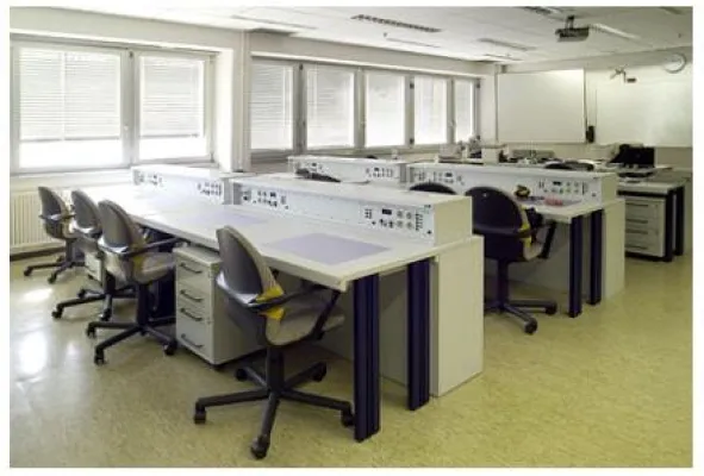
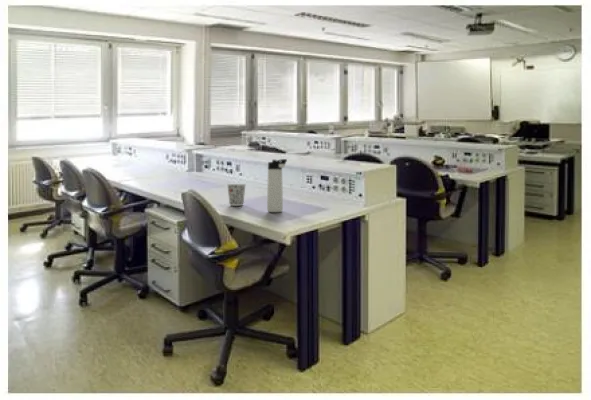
+ cup (236, 194)
+ thermos bottle (277, 185)
